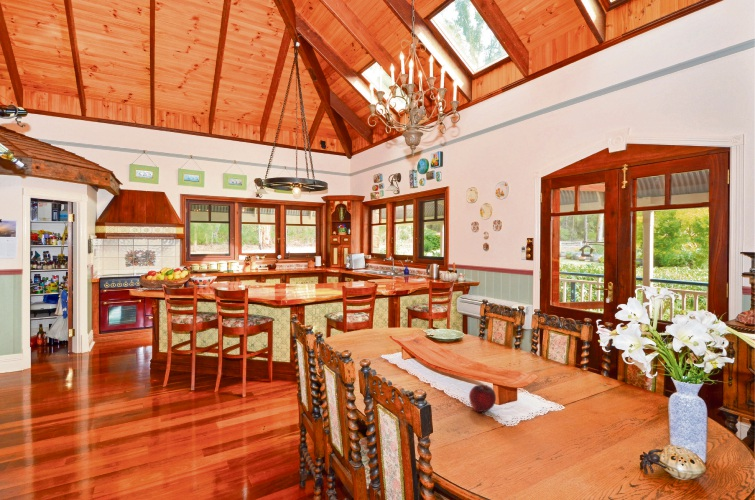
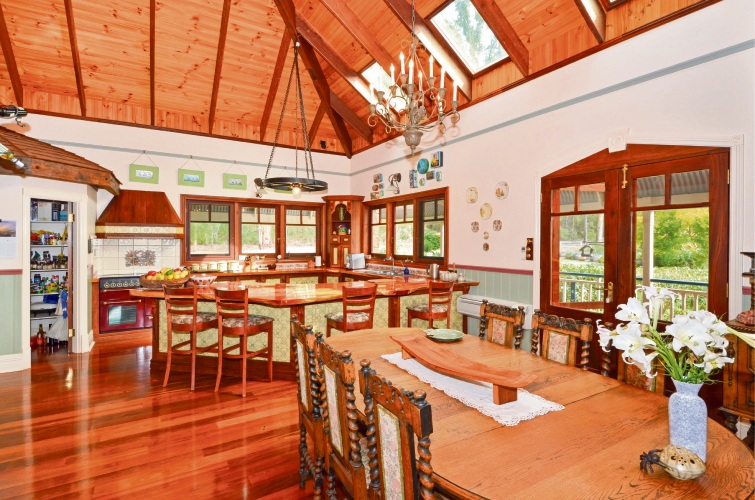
- fruit (482, 398)
